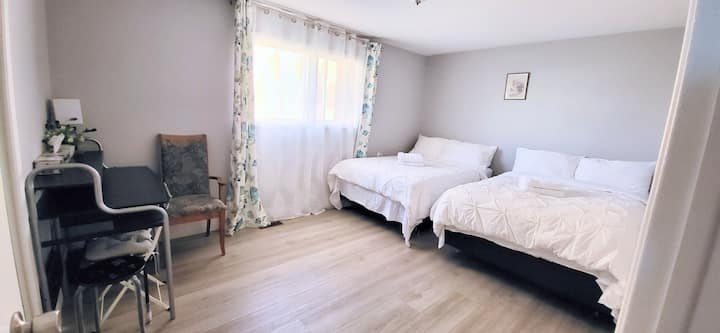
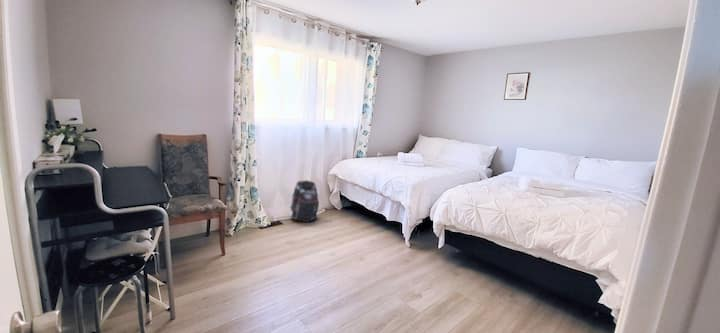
+ backpack (305, 199)
